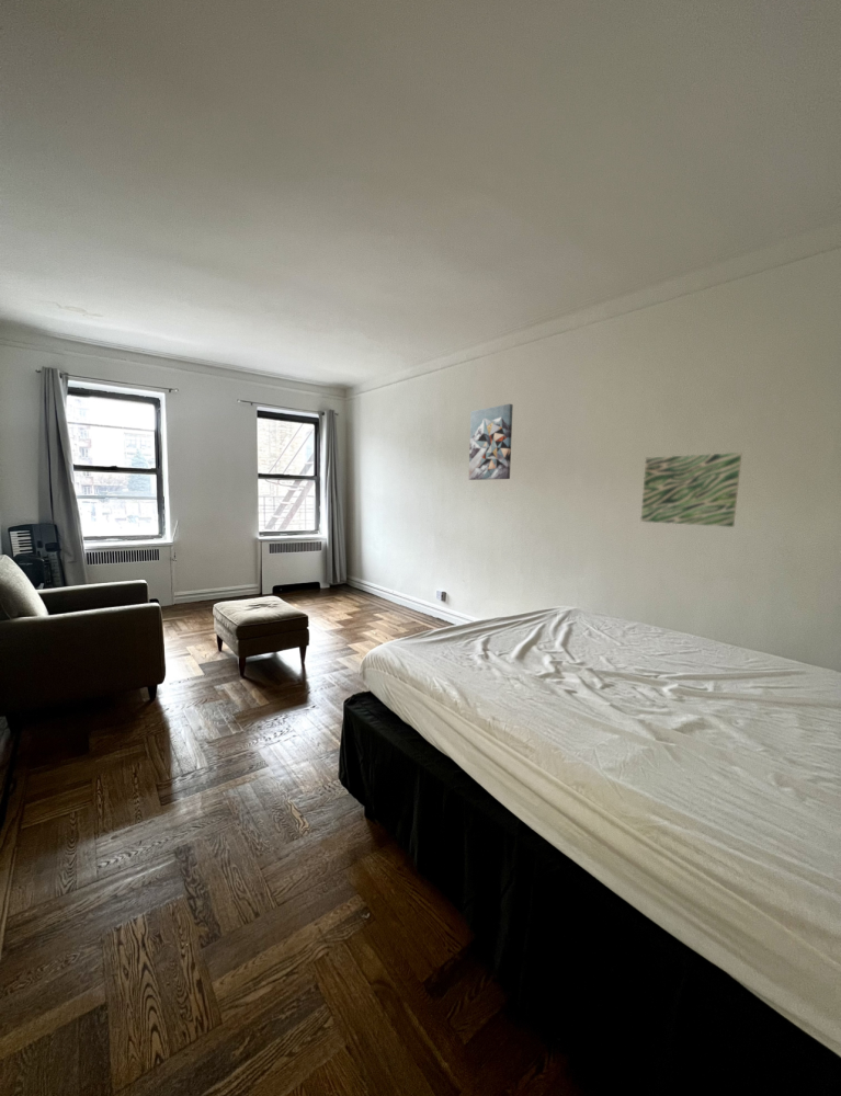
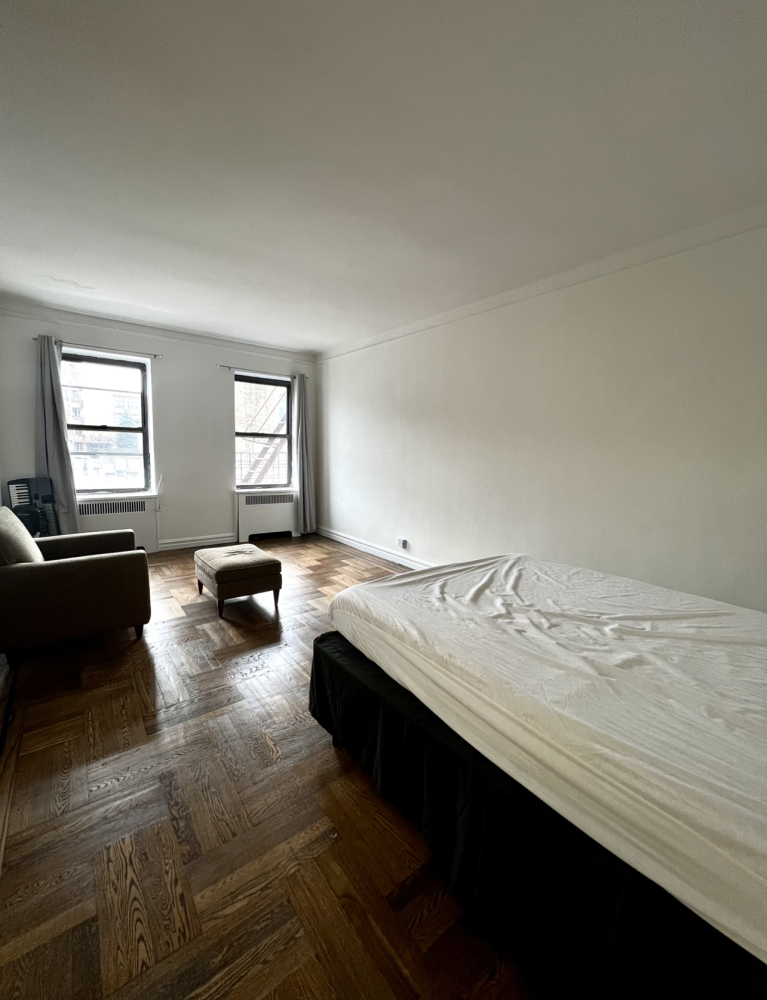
- wall art (489, 444)
- wall art (686, 490)
